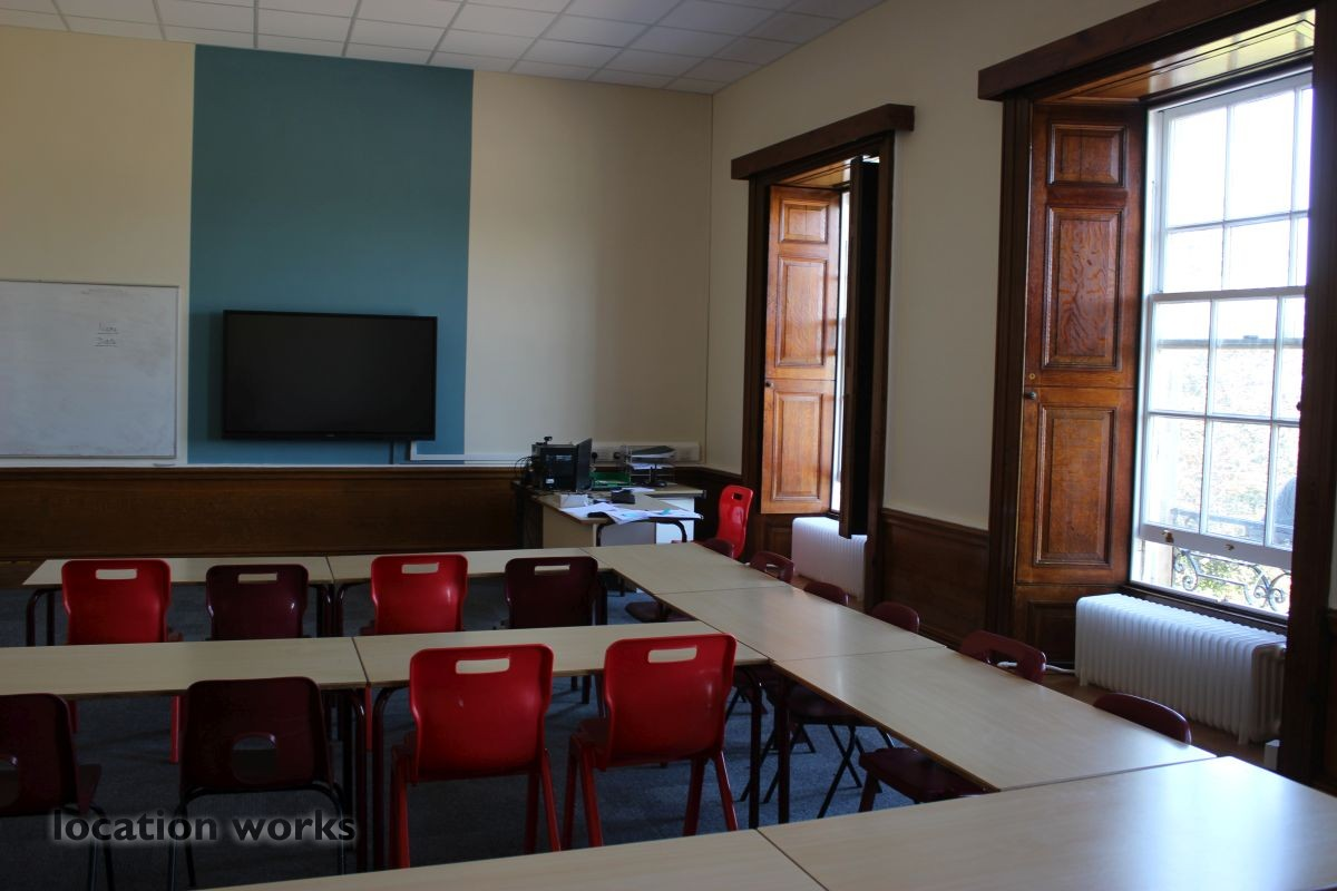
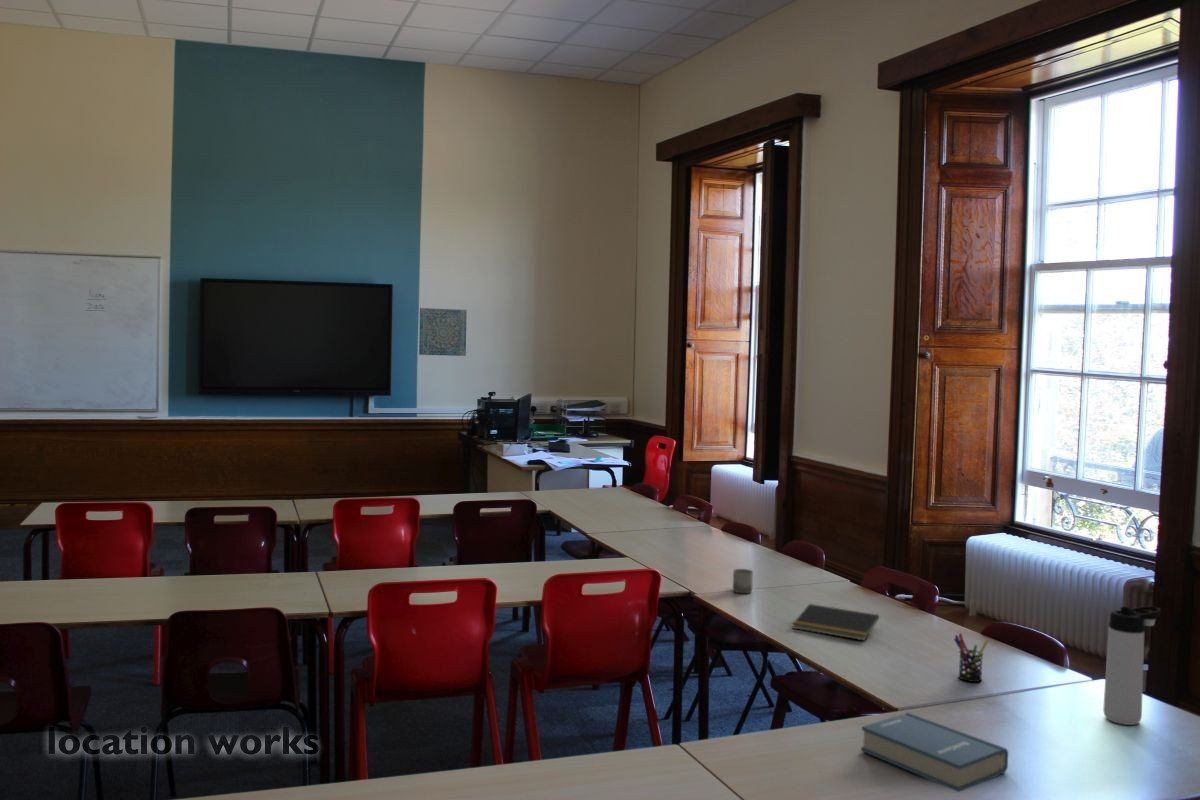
+ pen holder (970, 656)
+ wall art (442, 332)
+ hardback book (933, 748)
+ thermos bottle (1132, 663)
+ cup (741, 580)
+ notepad (835, 621)
